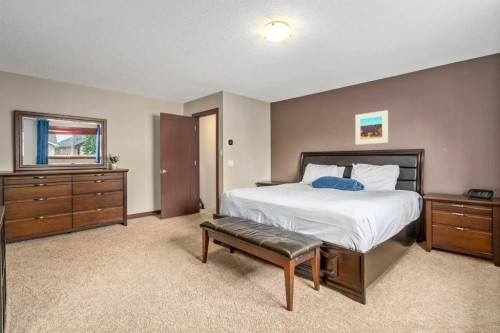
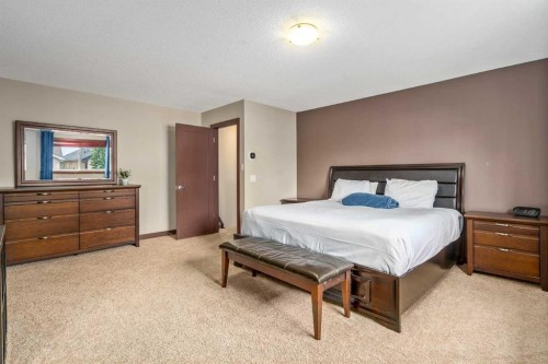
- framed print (371, 128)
